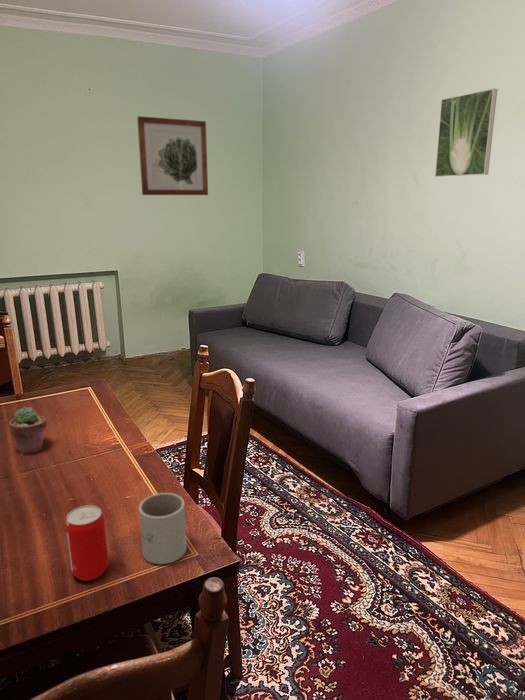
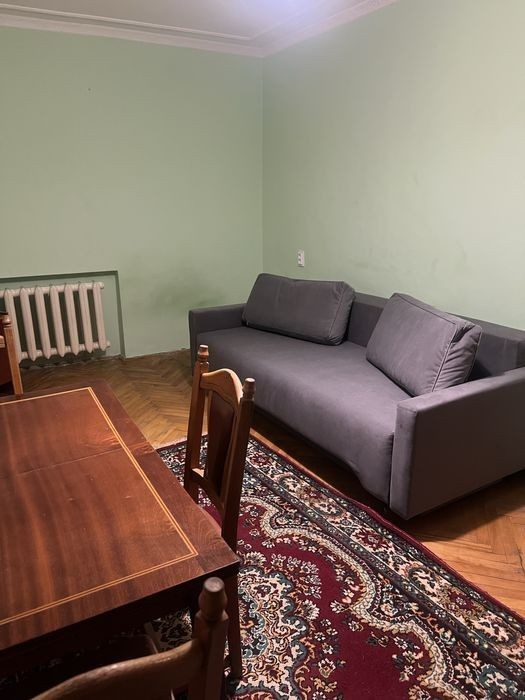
- wall art (174, 157)
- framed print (464, 135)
- potted succulent (28, 429)
- mug (162, 522)
- beverage can (87, 543)
